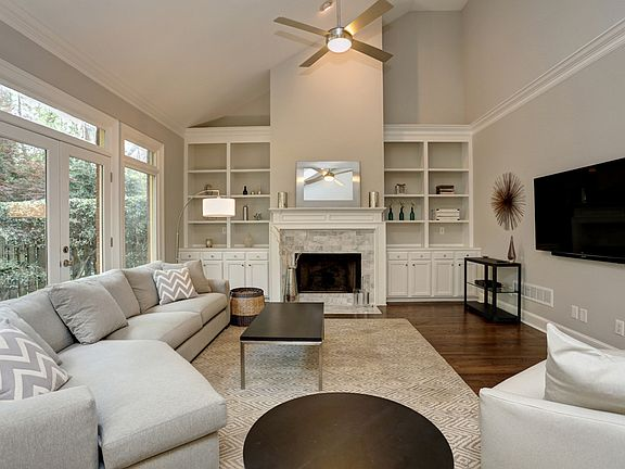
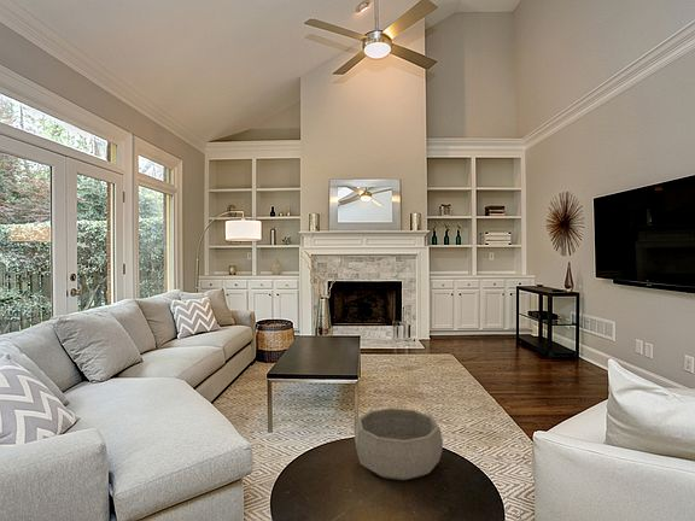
+ decorative bowl (397, 443)
